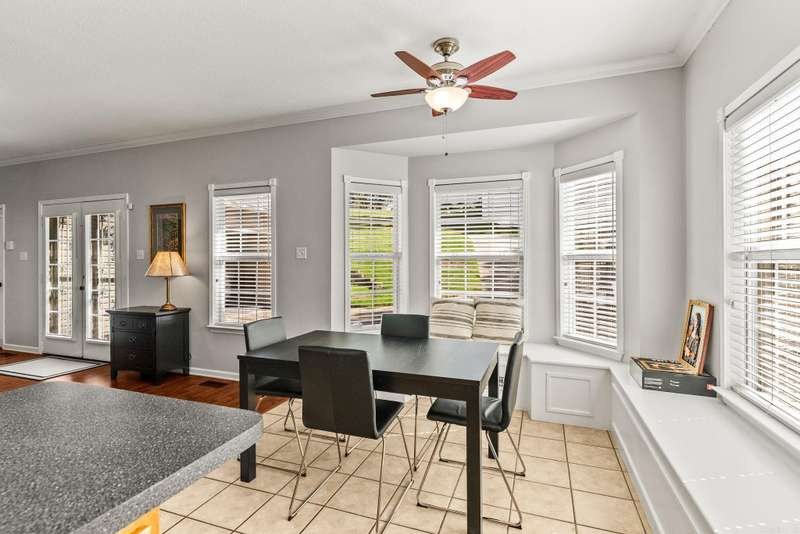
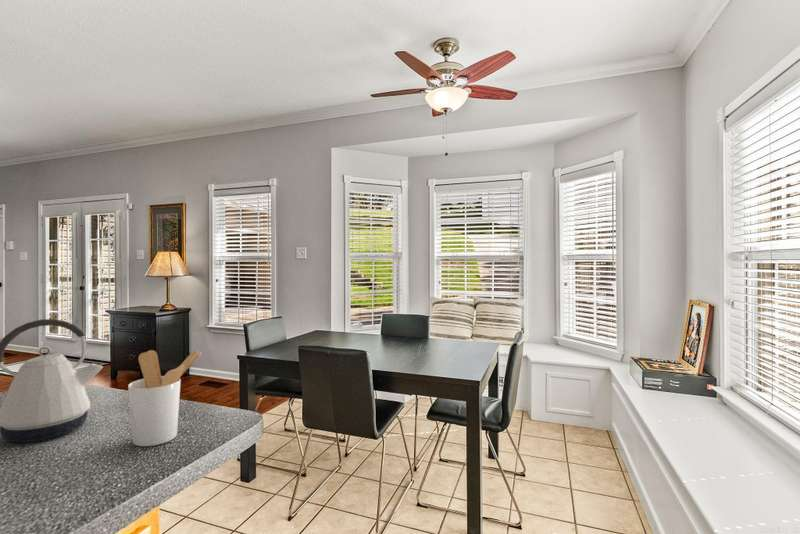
+ kettle (49, 375)
+ utensil holder (168, 393)
